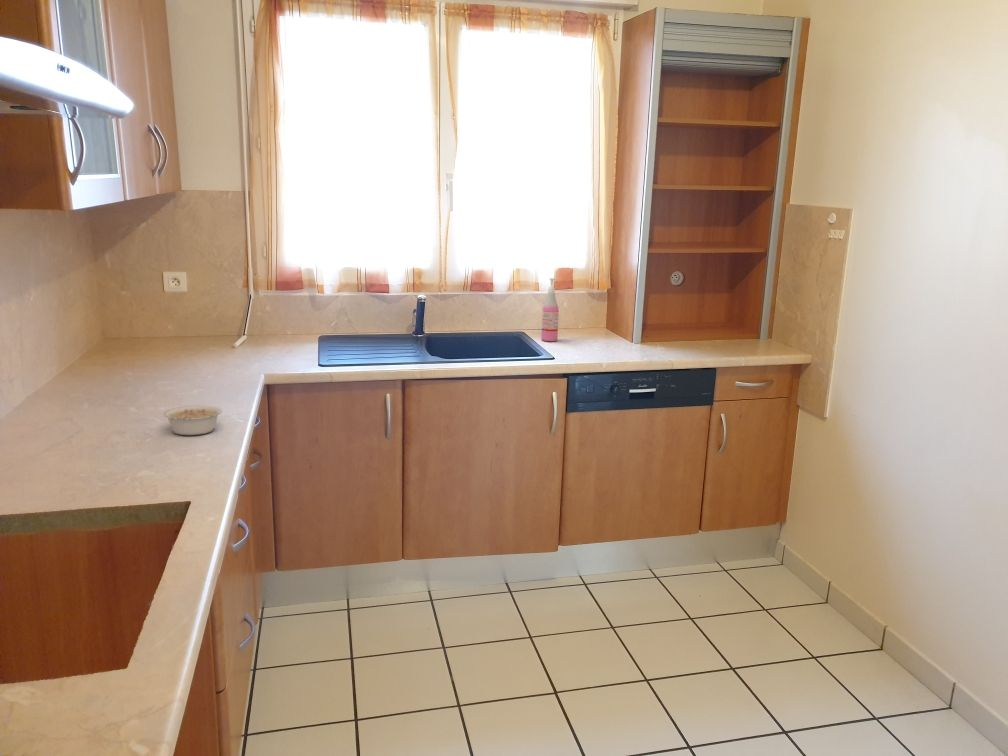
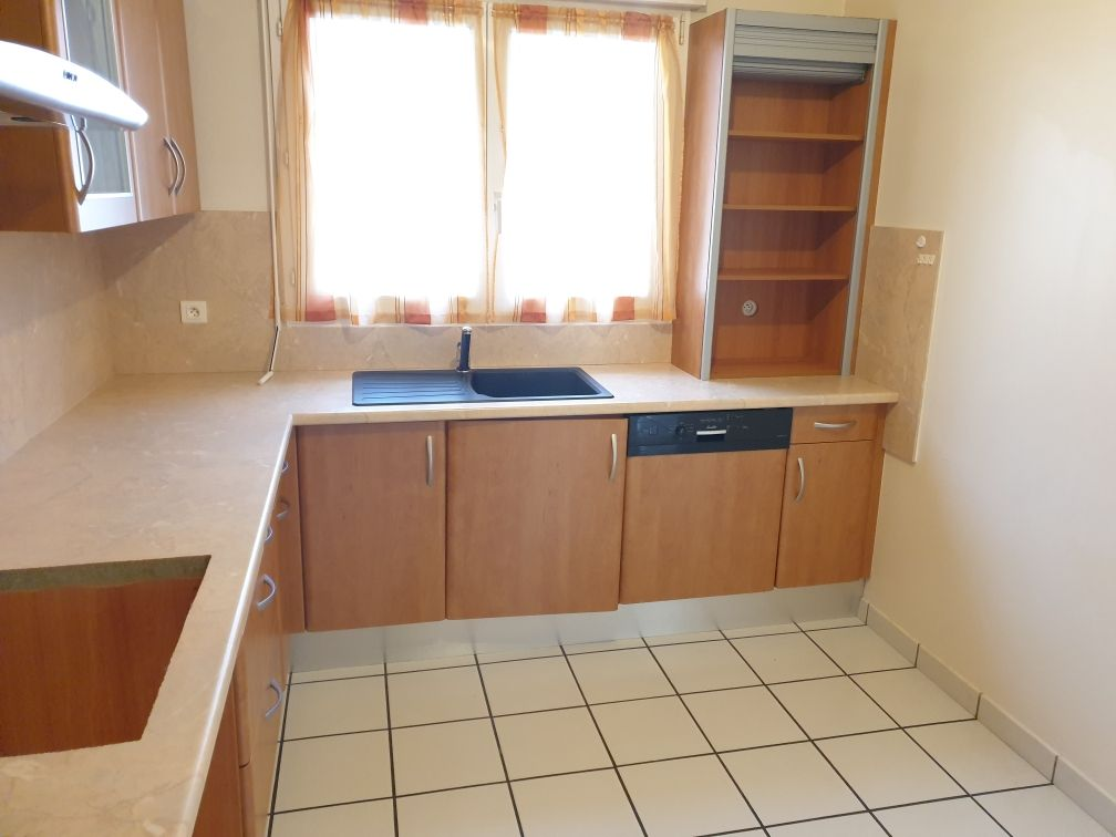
- legume (195, 419)
- soap dispenser (550, 309)
